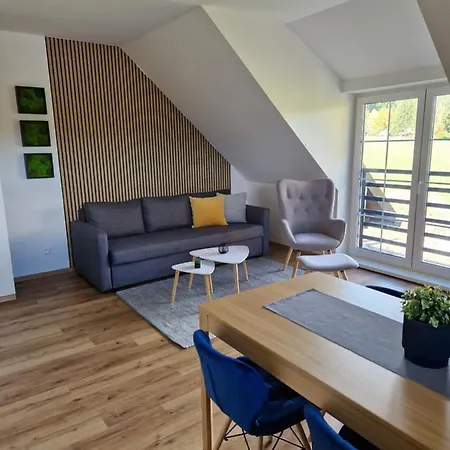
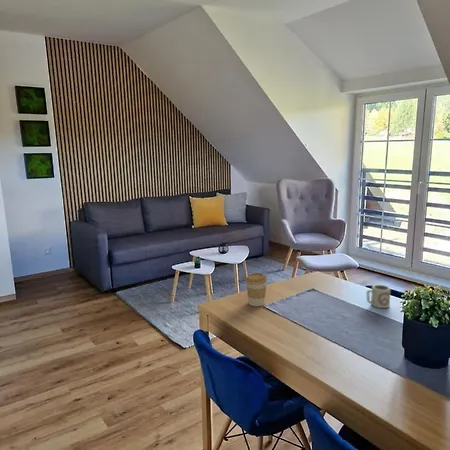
+ cup (377, 296)
+ coffee cup (256, 289)
